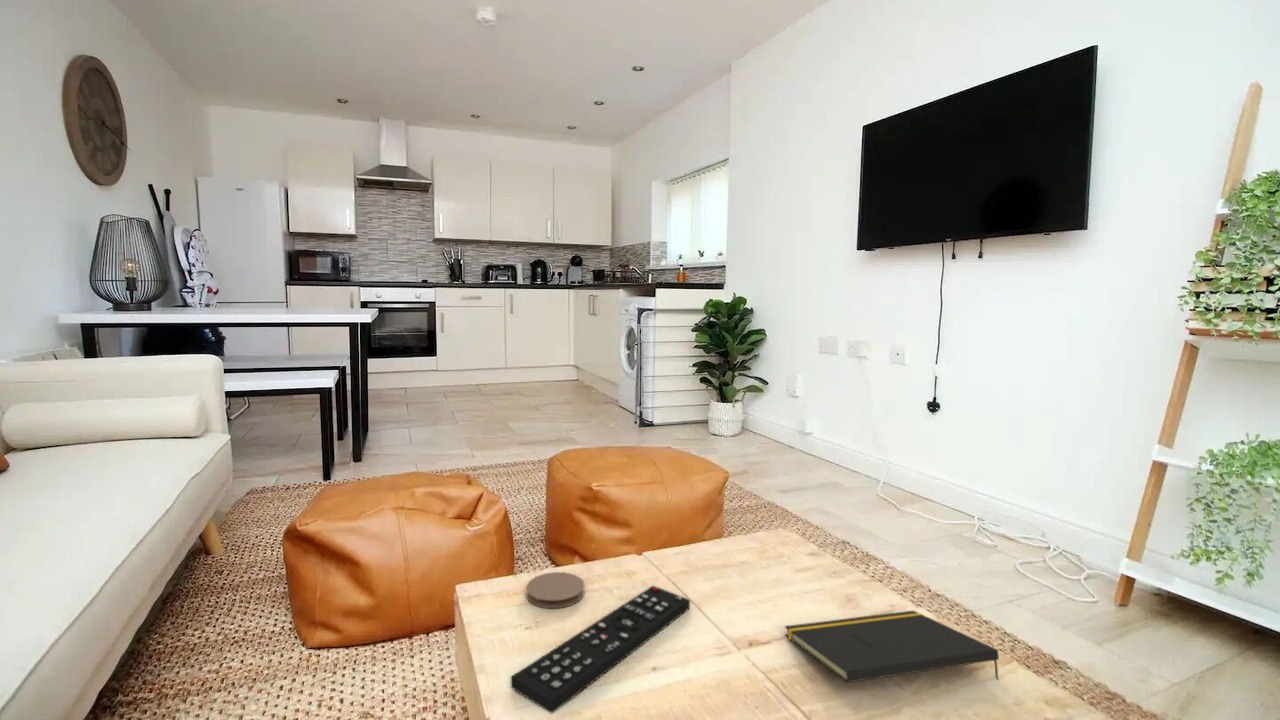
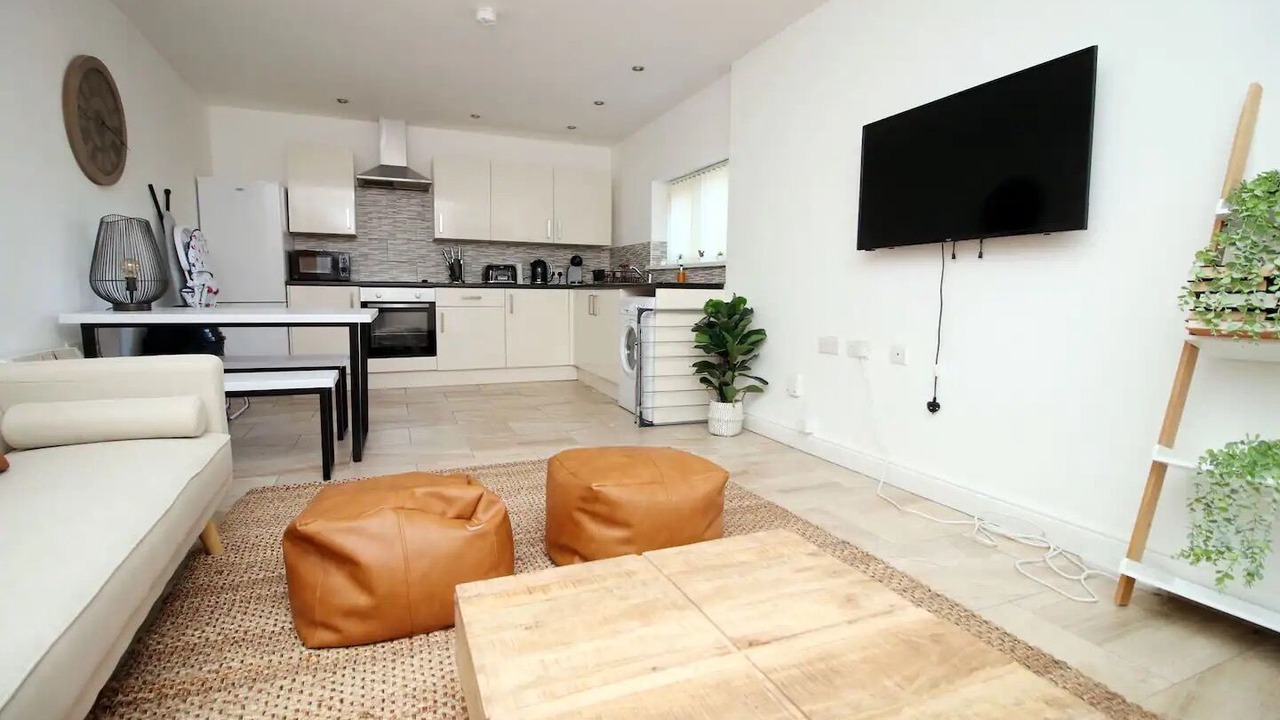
- remote control (611, 636)
- notepad (884, 642)
- coaster (555, 589)
